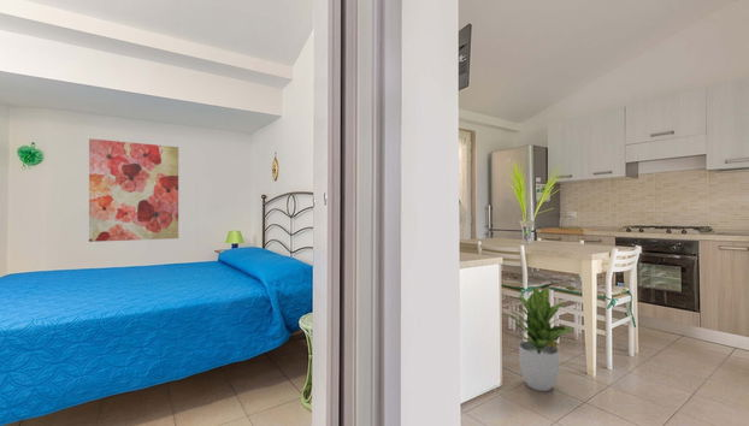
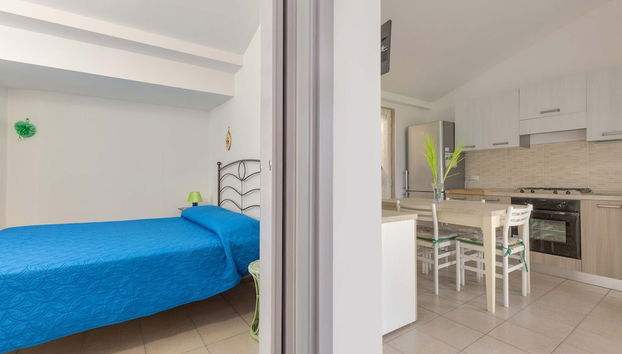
- potted plant (538, 335)
- wall art (136, 191)
